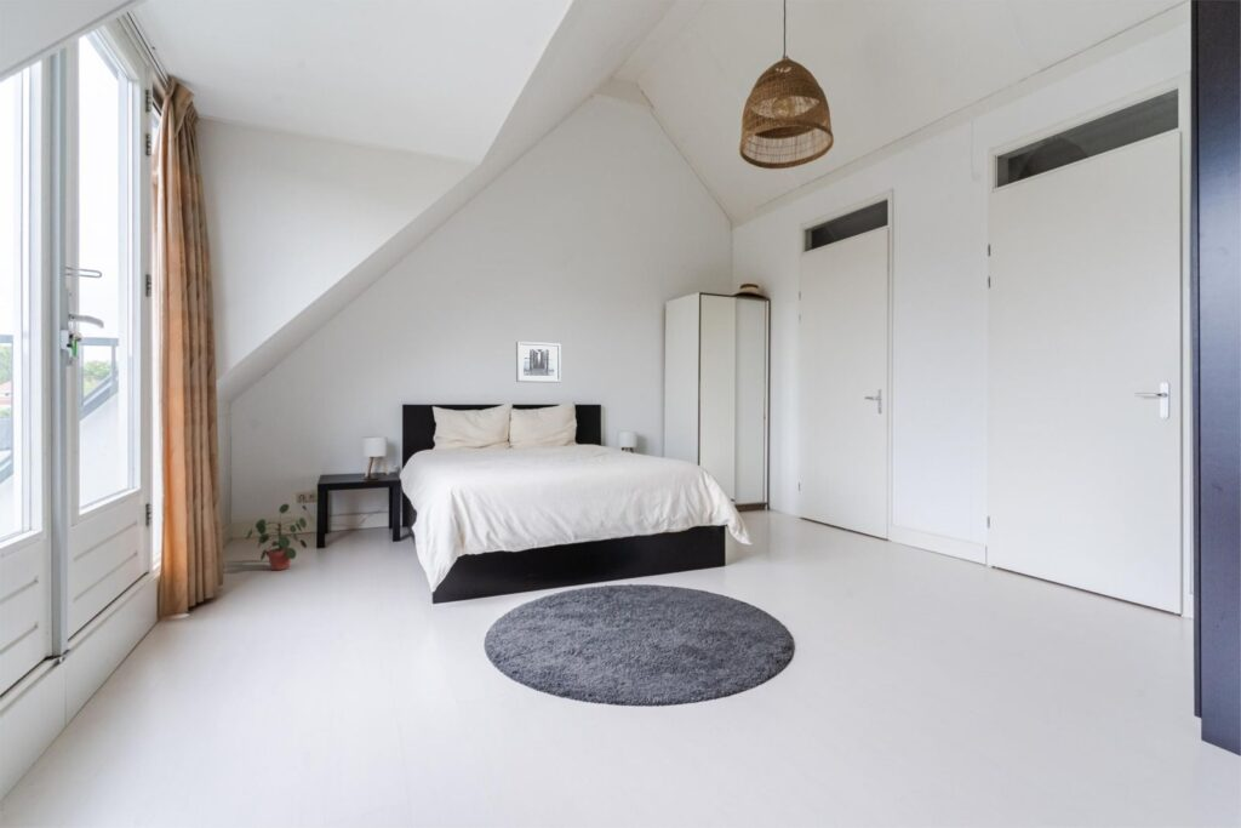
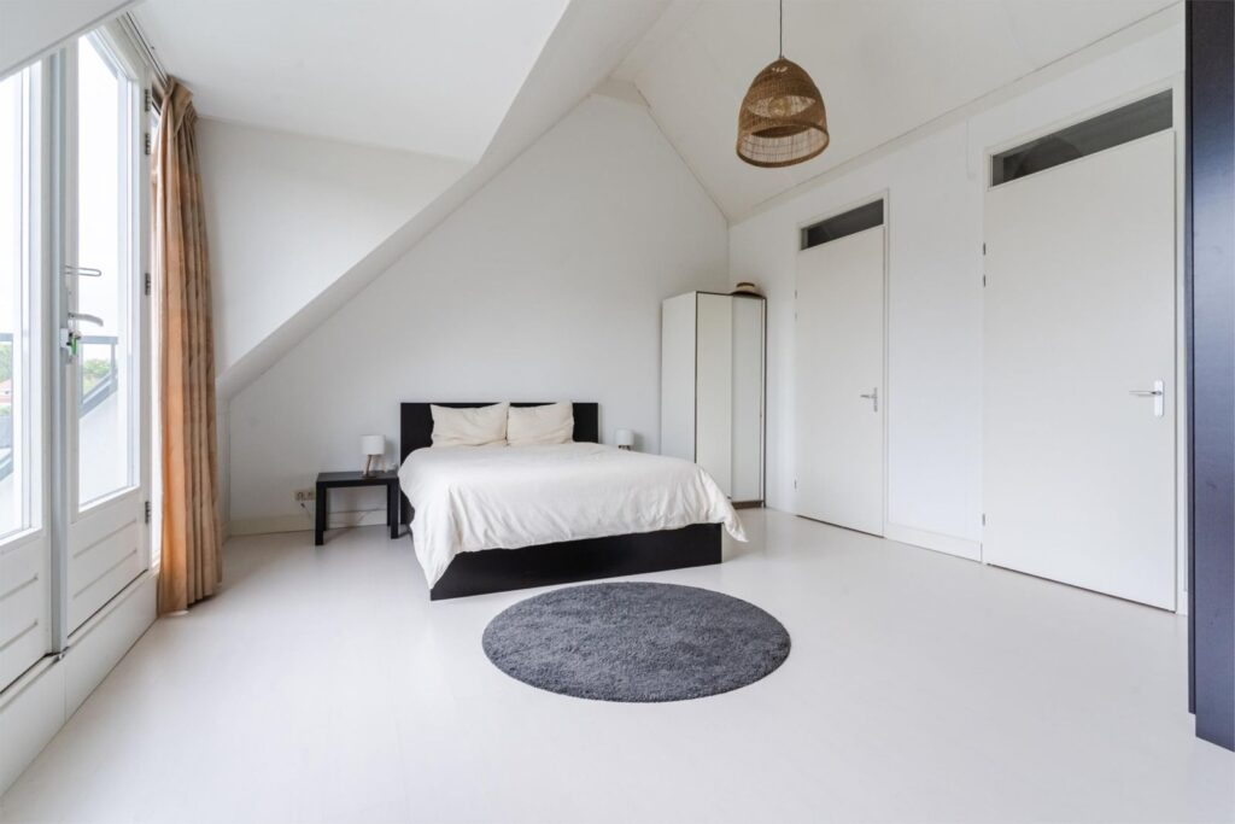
- wall art (538, 362)
- potted plant (278, 537)
